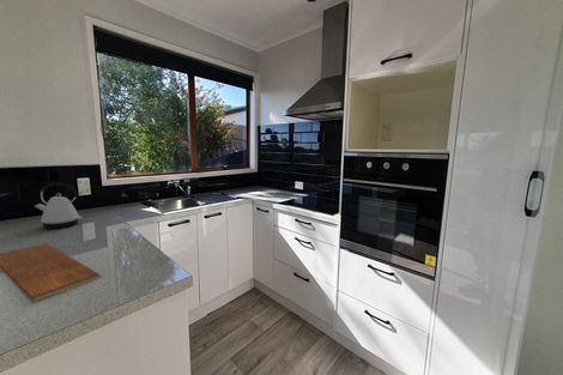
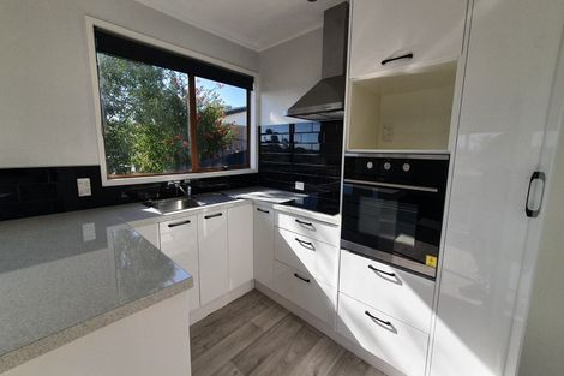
- kettle (57, 204)
- chopping board (42, 265)
